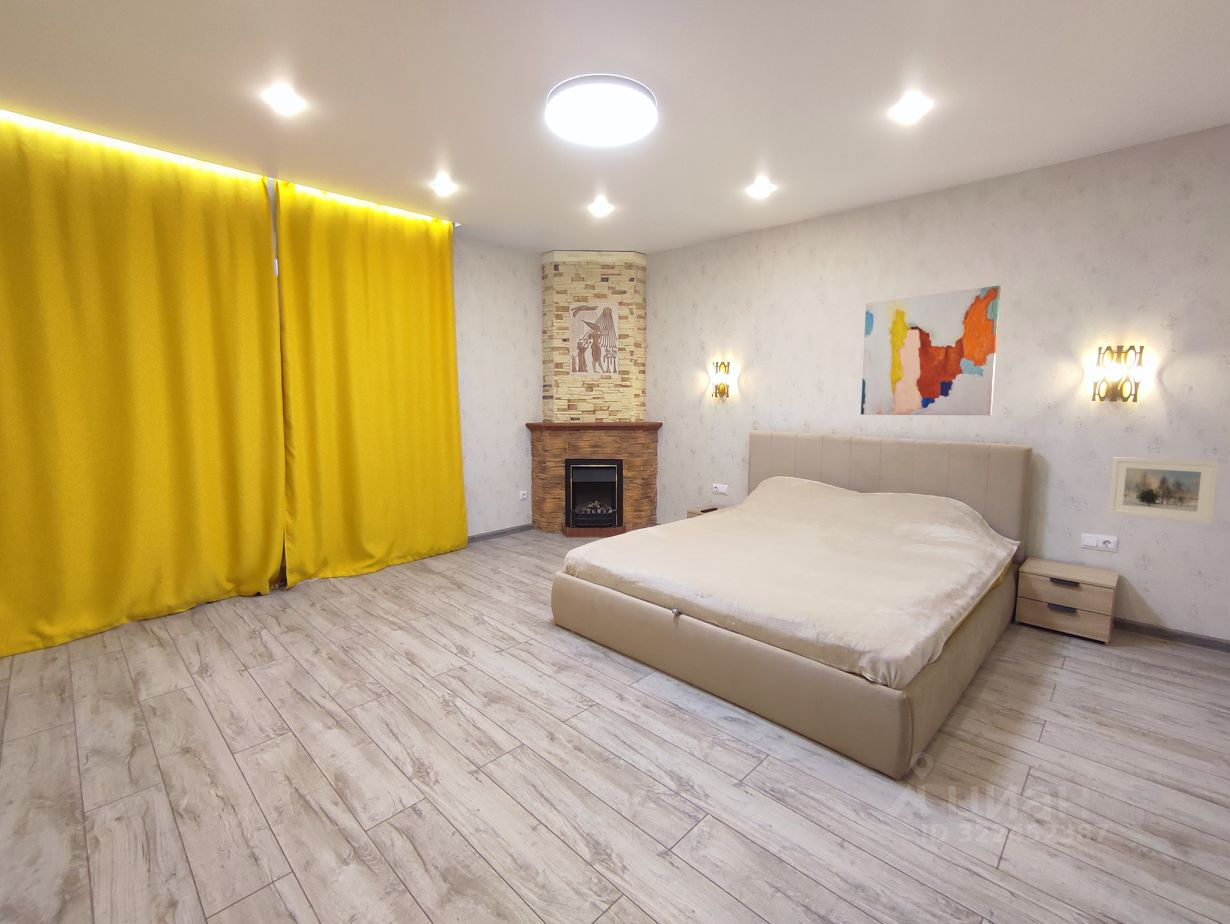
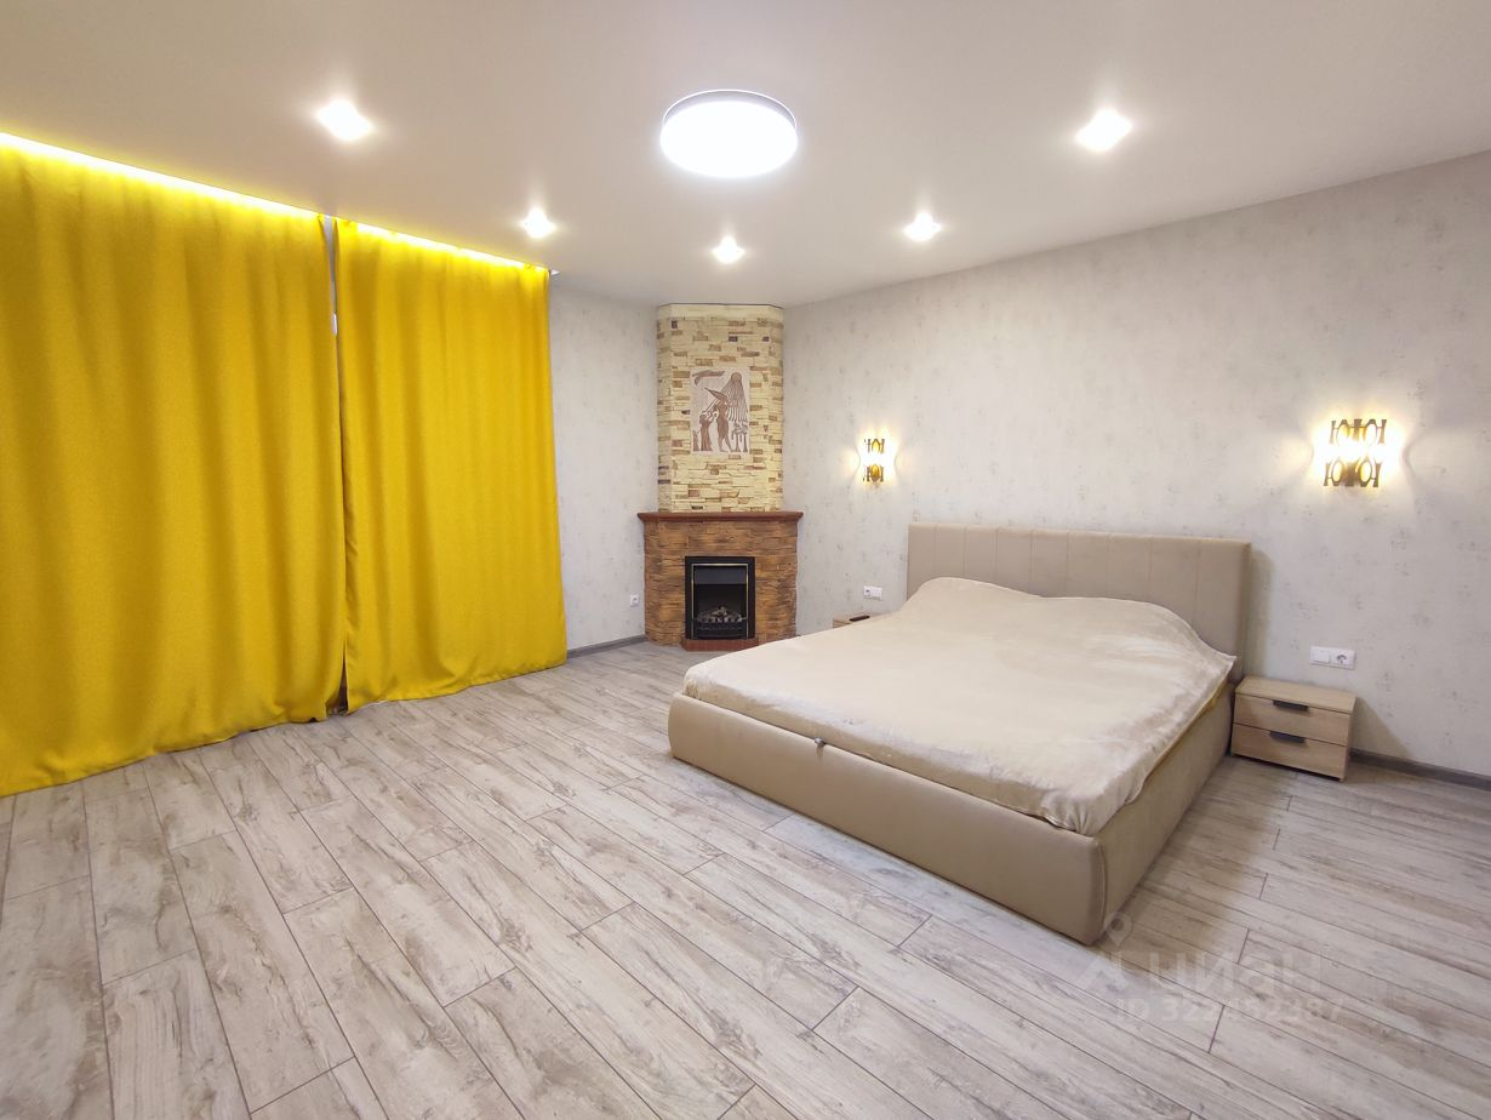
- wall art (924, 355)
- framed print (1160, 489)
